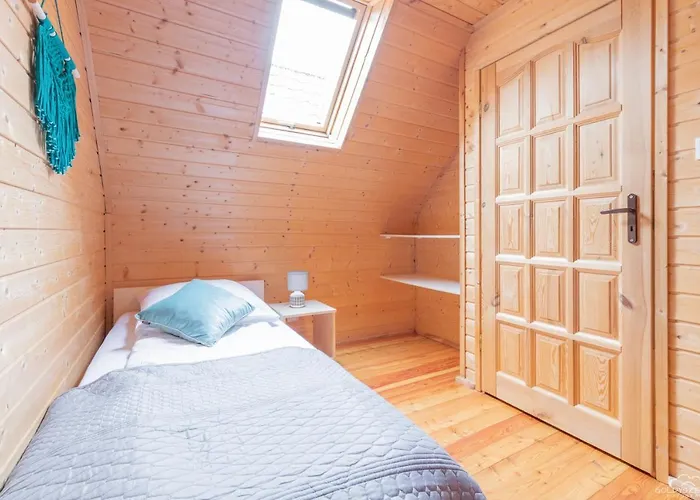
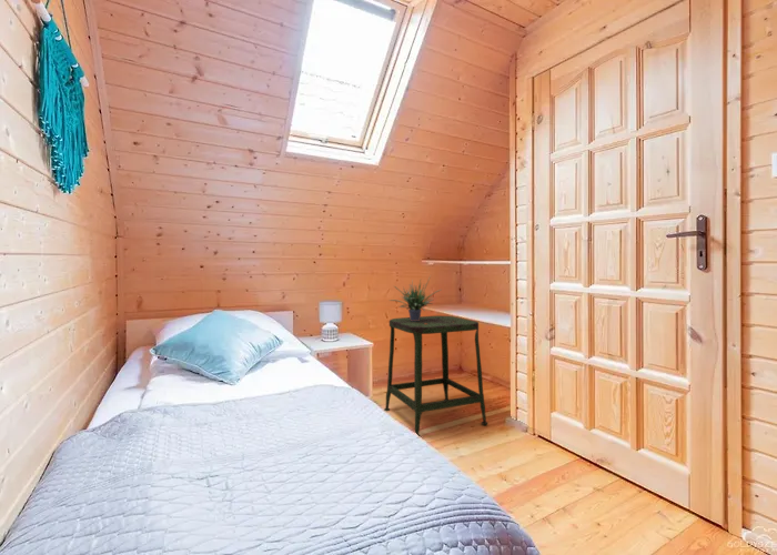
+ stool (442, 367)
+ potted plant (415, 296)
